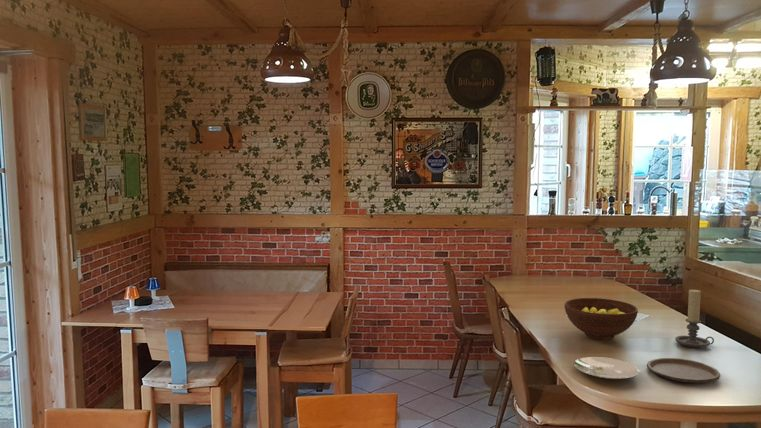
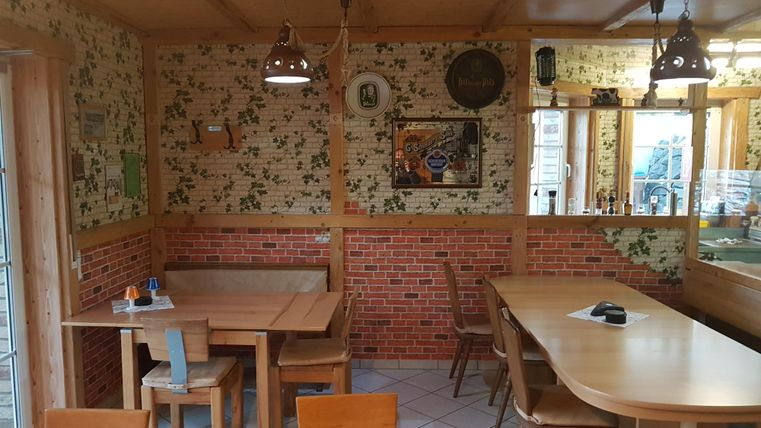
- plate (682, 370)
- fruit bowl (599, 321)
- plate (605, 370)
- candle holder (696, 317)
